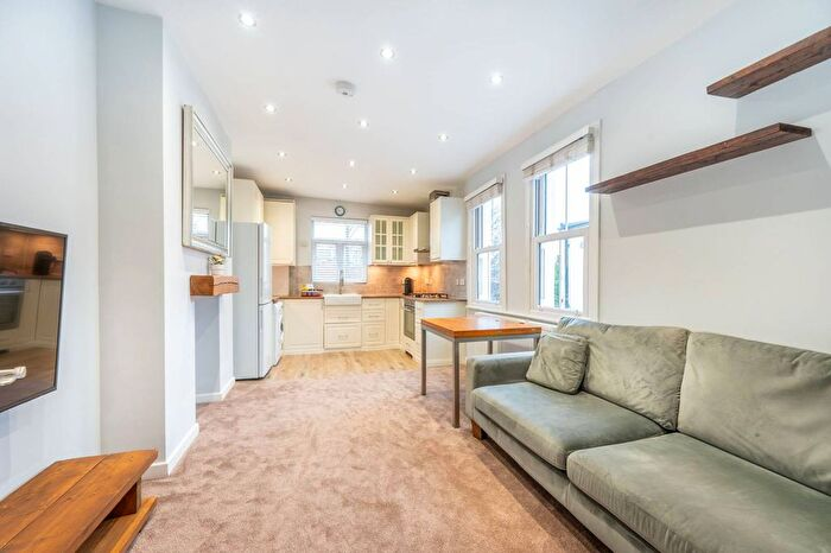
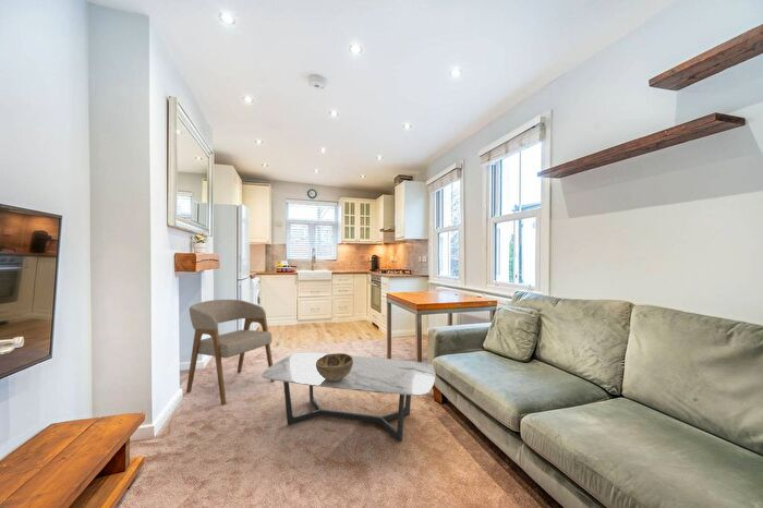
+ armchair (229, 343)
+ decorative bowl (334, 367)
+ coffee table (350, 389)
